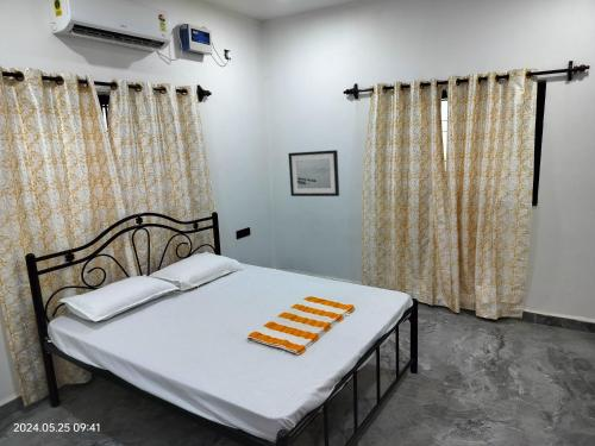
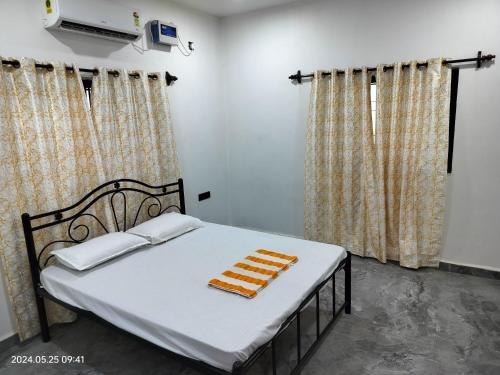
- wall art (313, 174)
